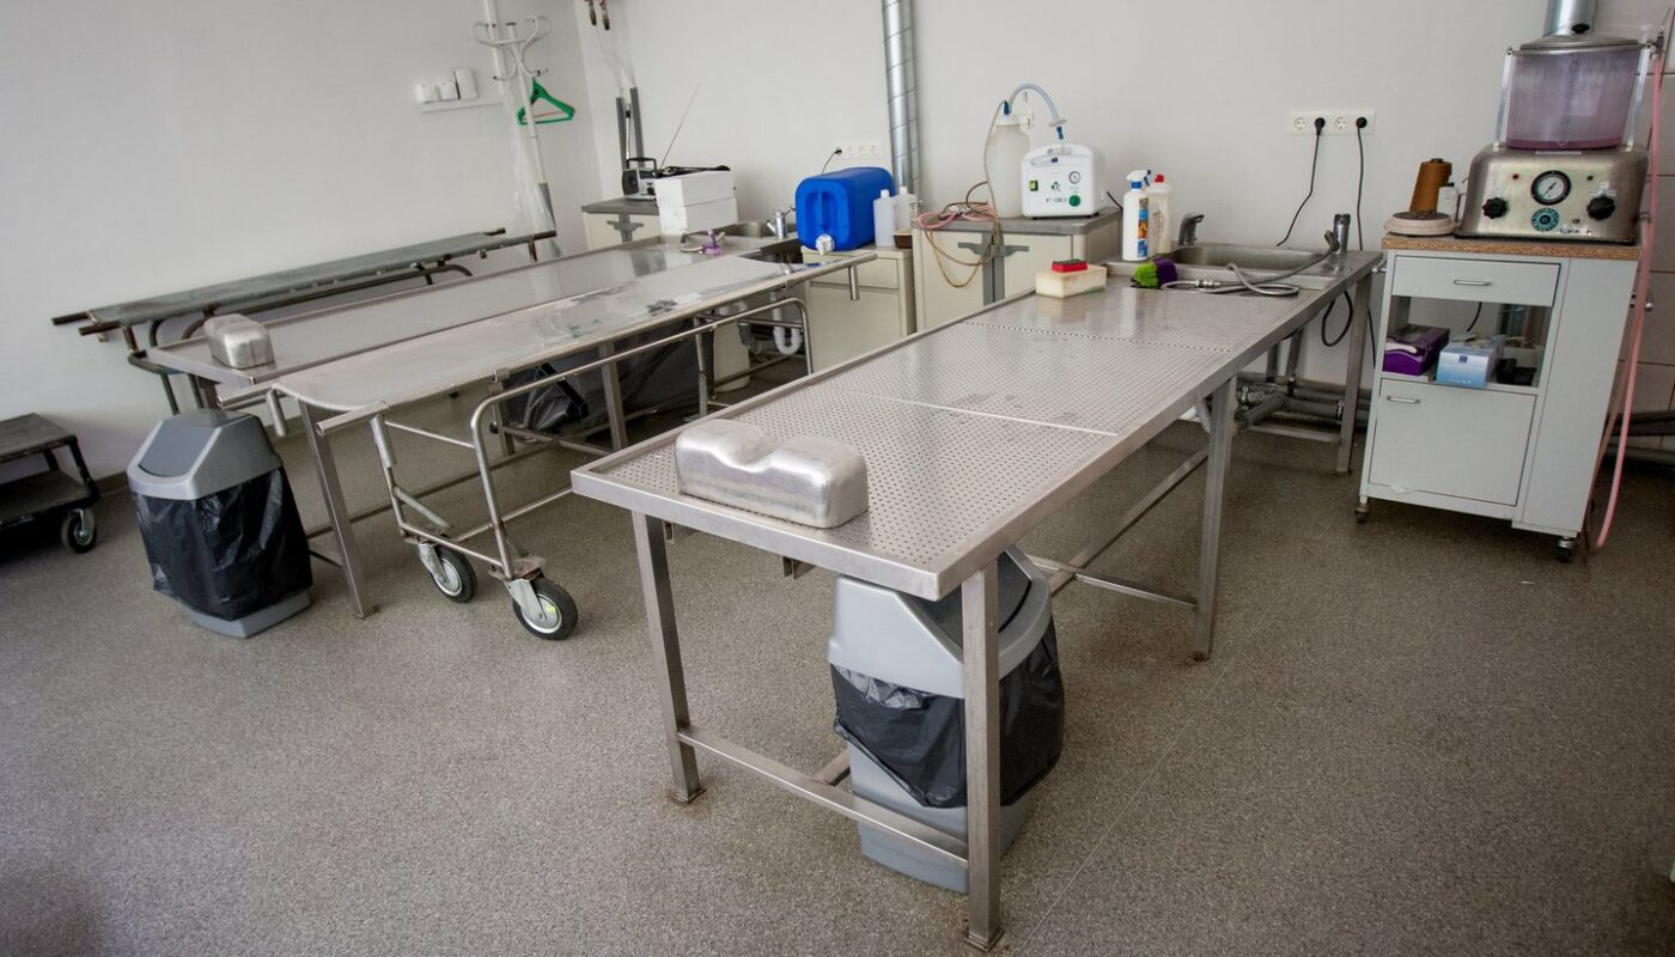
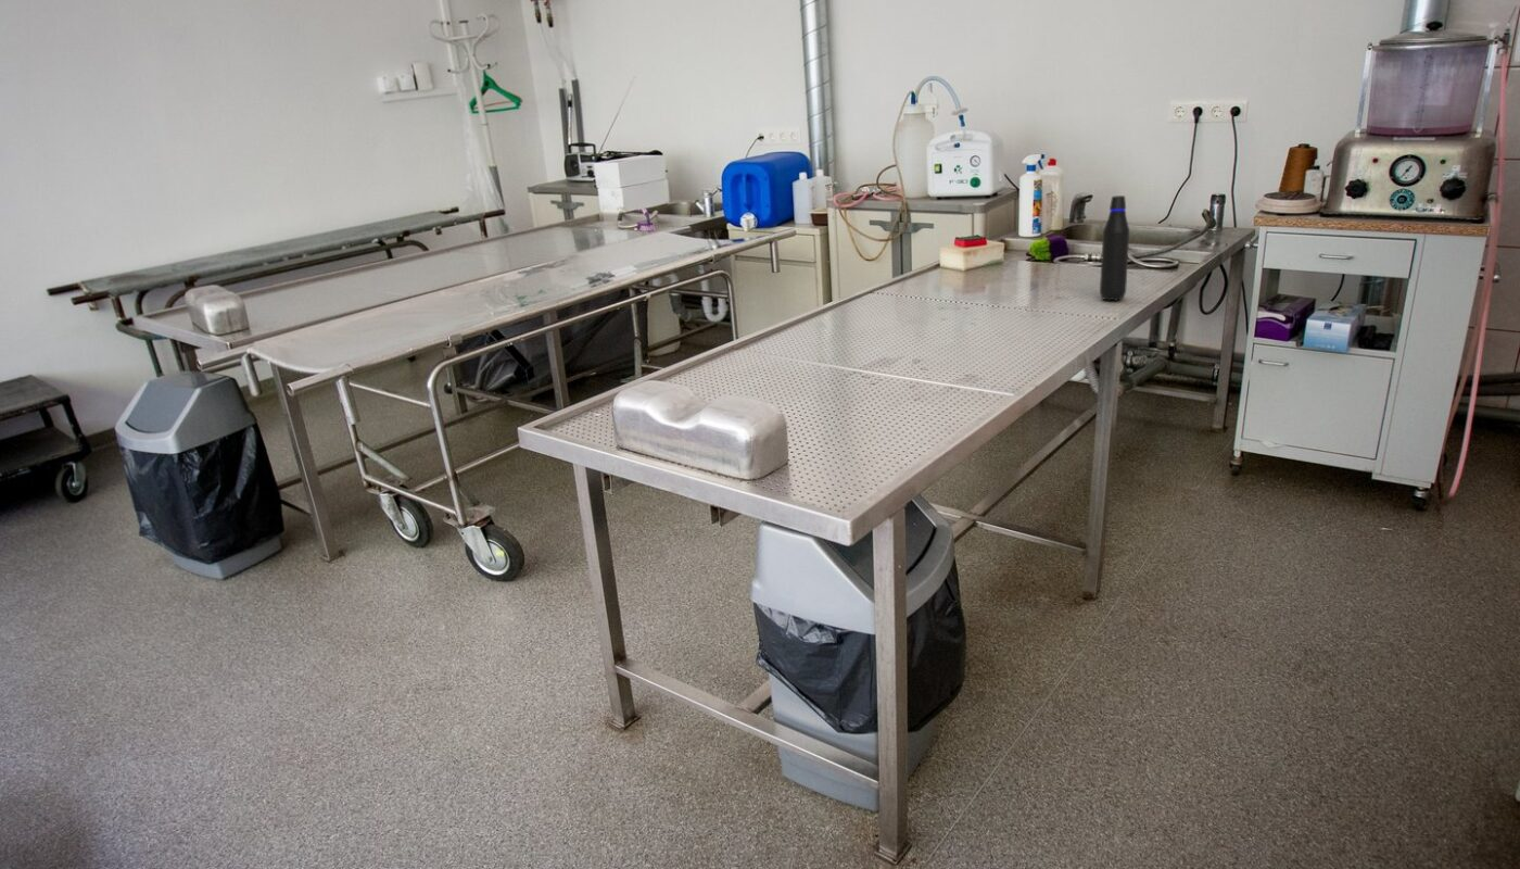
+ water bottle (1115, 249)
